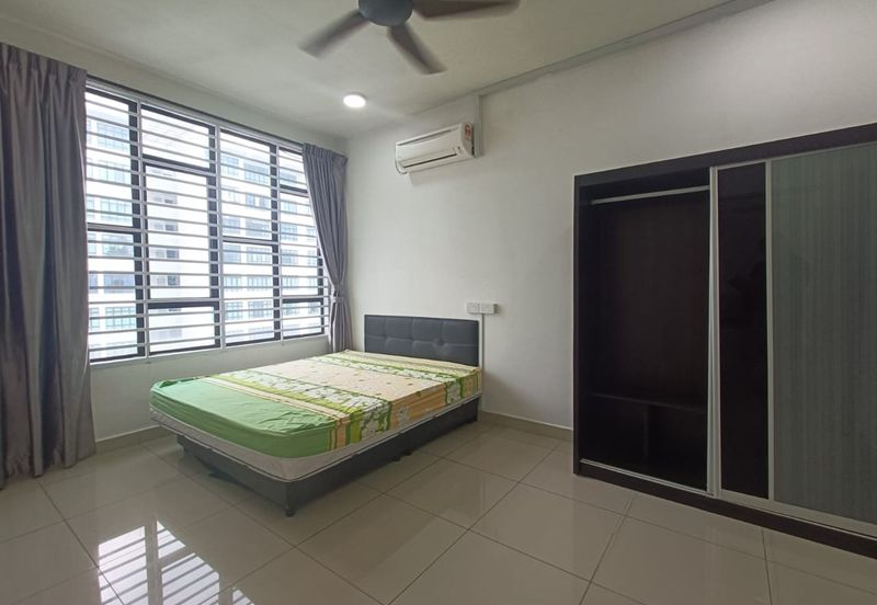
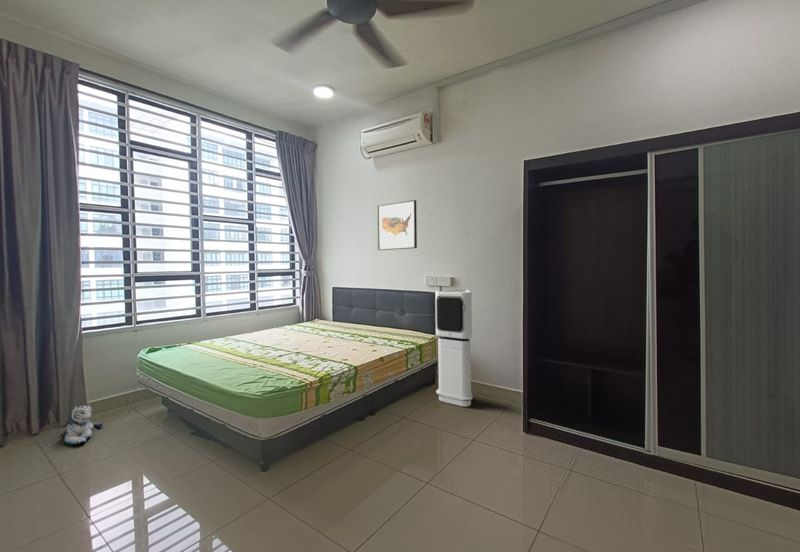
+ plush toy (83, 419)
+ wall art (396, 226)
+ air purifier (459, 344)
